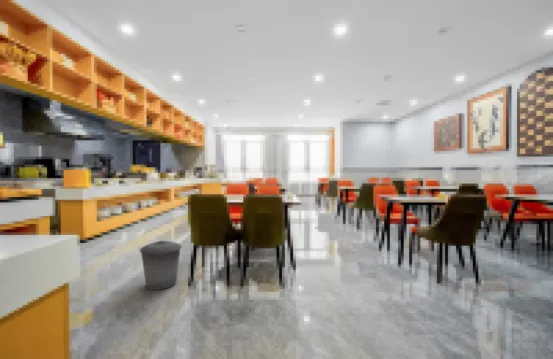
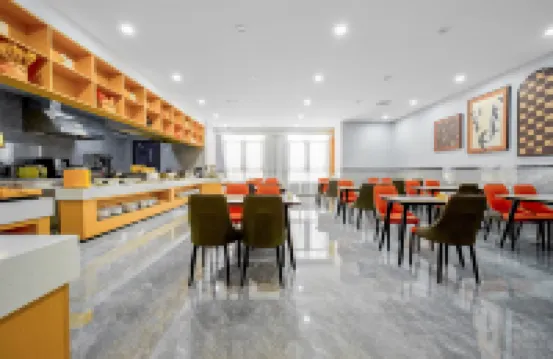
- trash can (161, 262)
